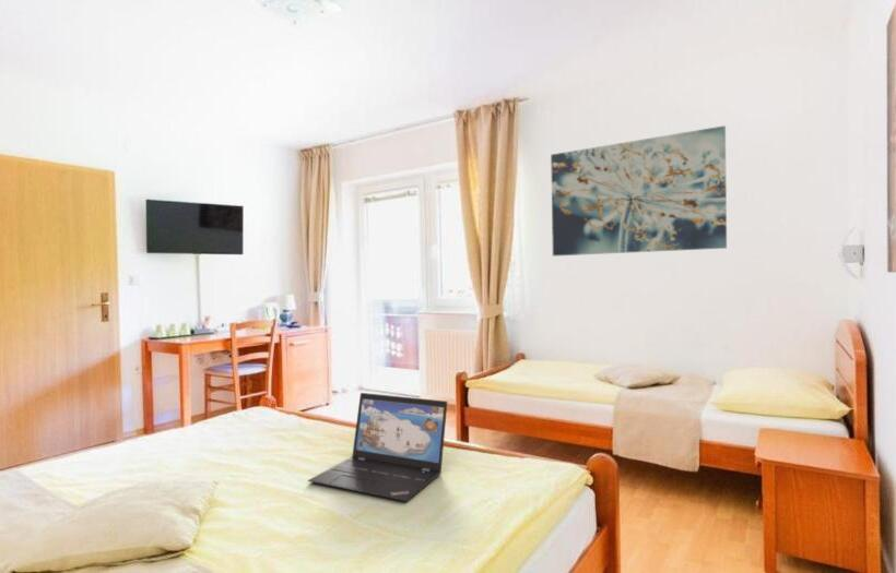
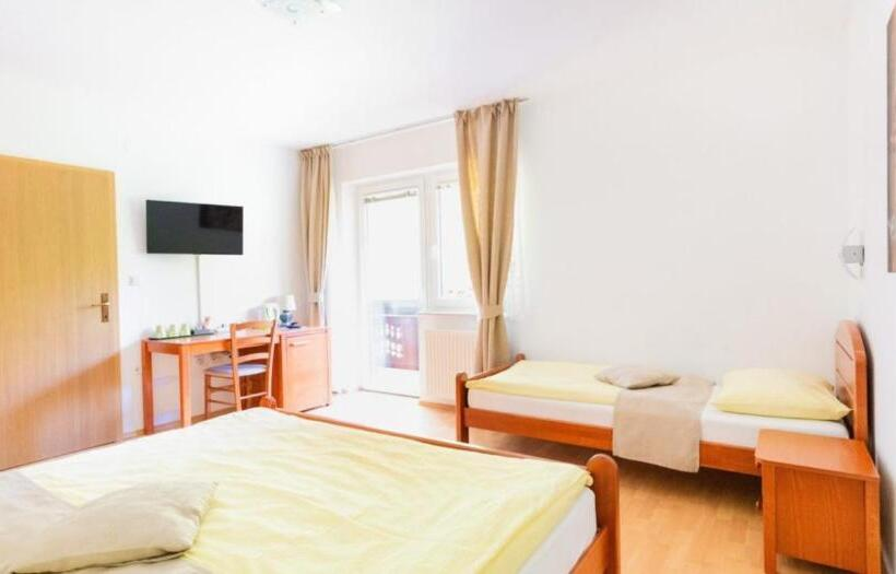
- wall art (630, 196)
- laptop (379, 441)
